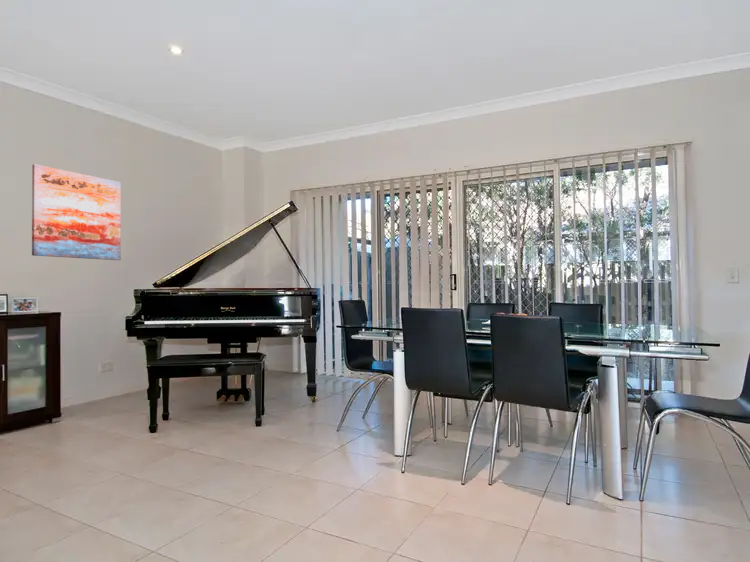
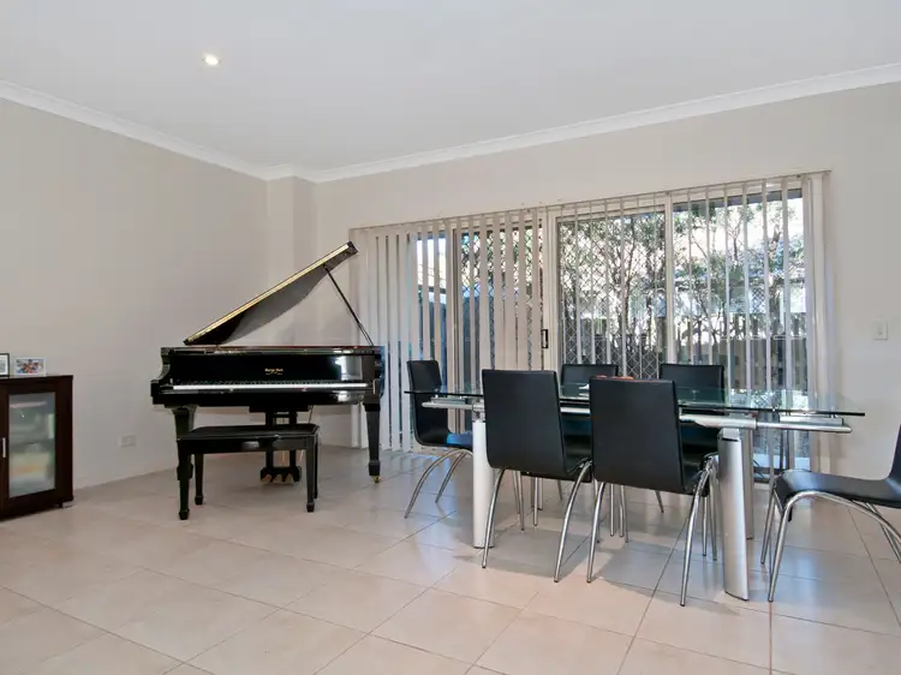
- wall art (79, 215)
